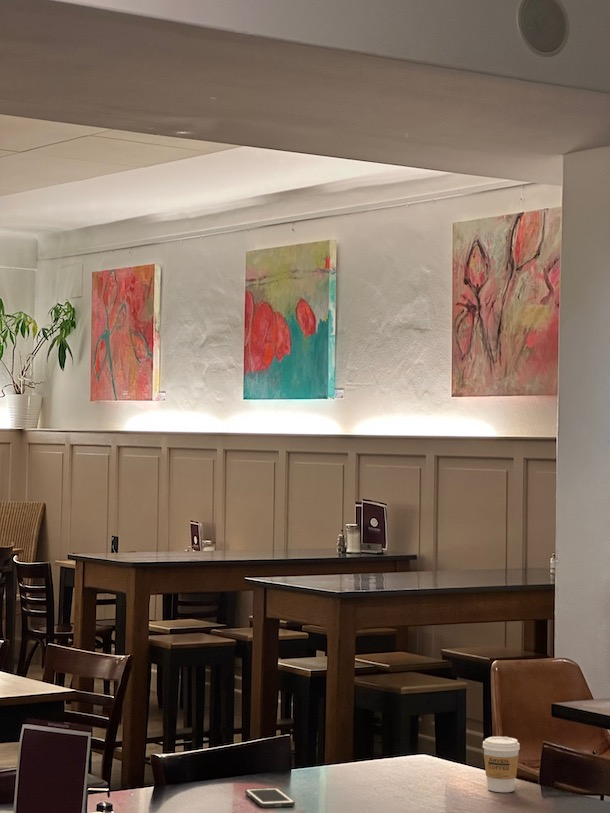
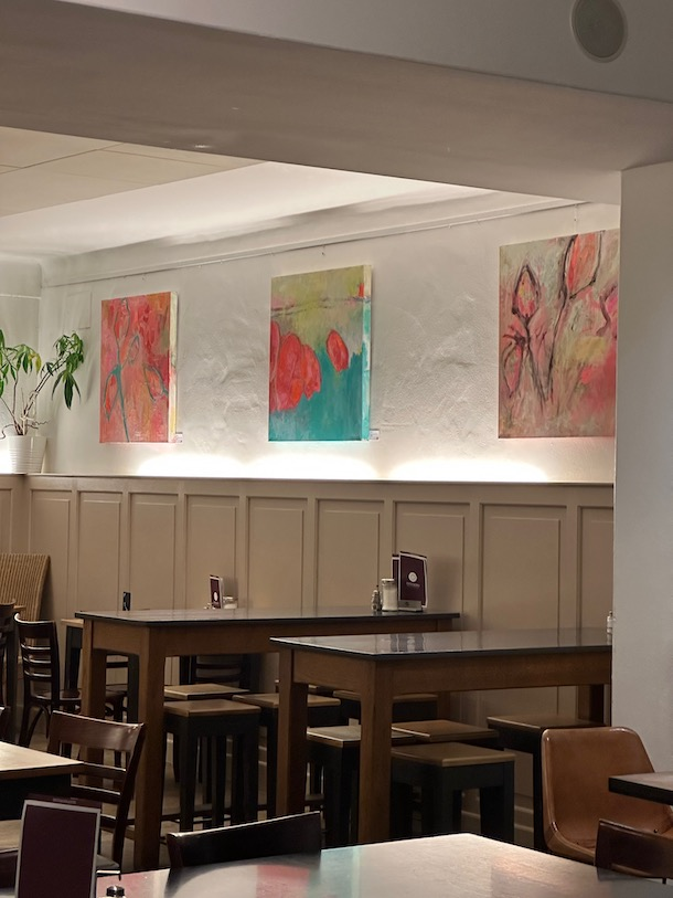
- coffee cup (500, 763)
- cell phone (269, 797)
